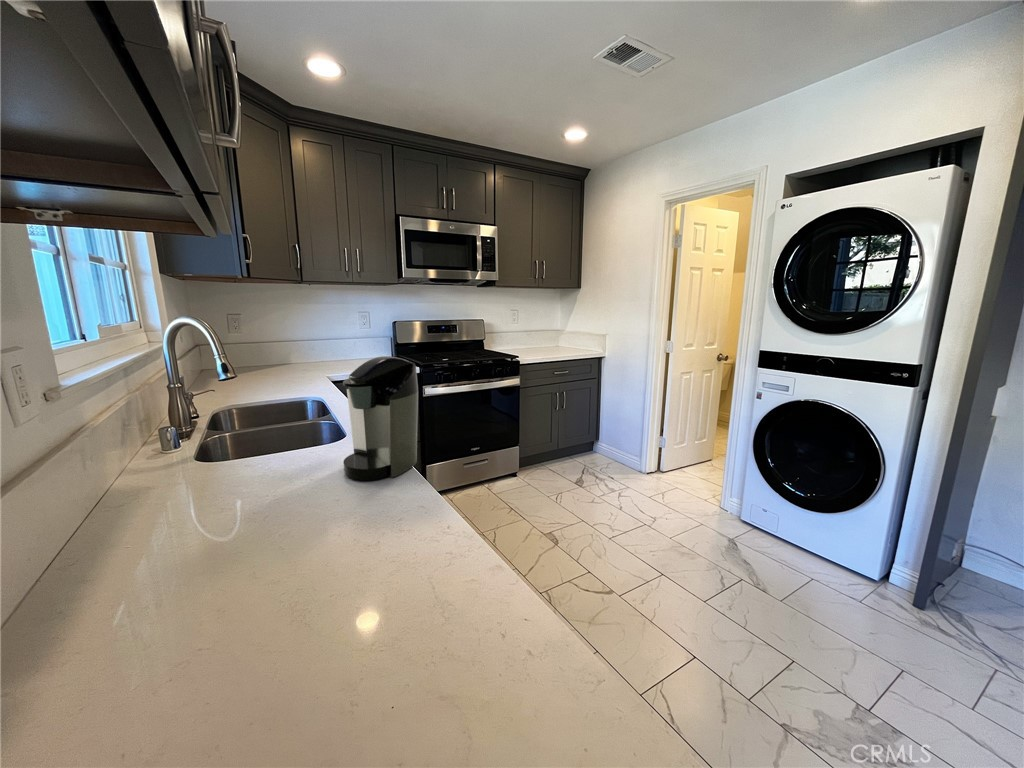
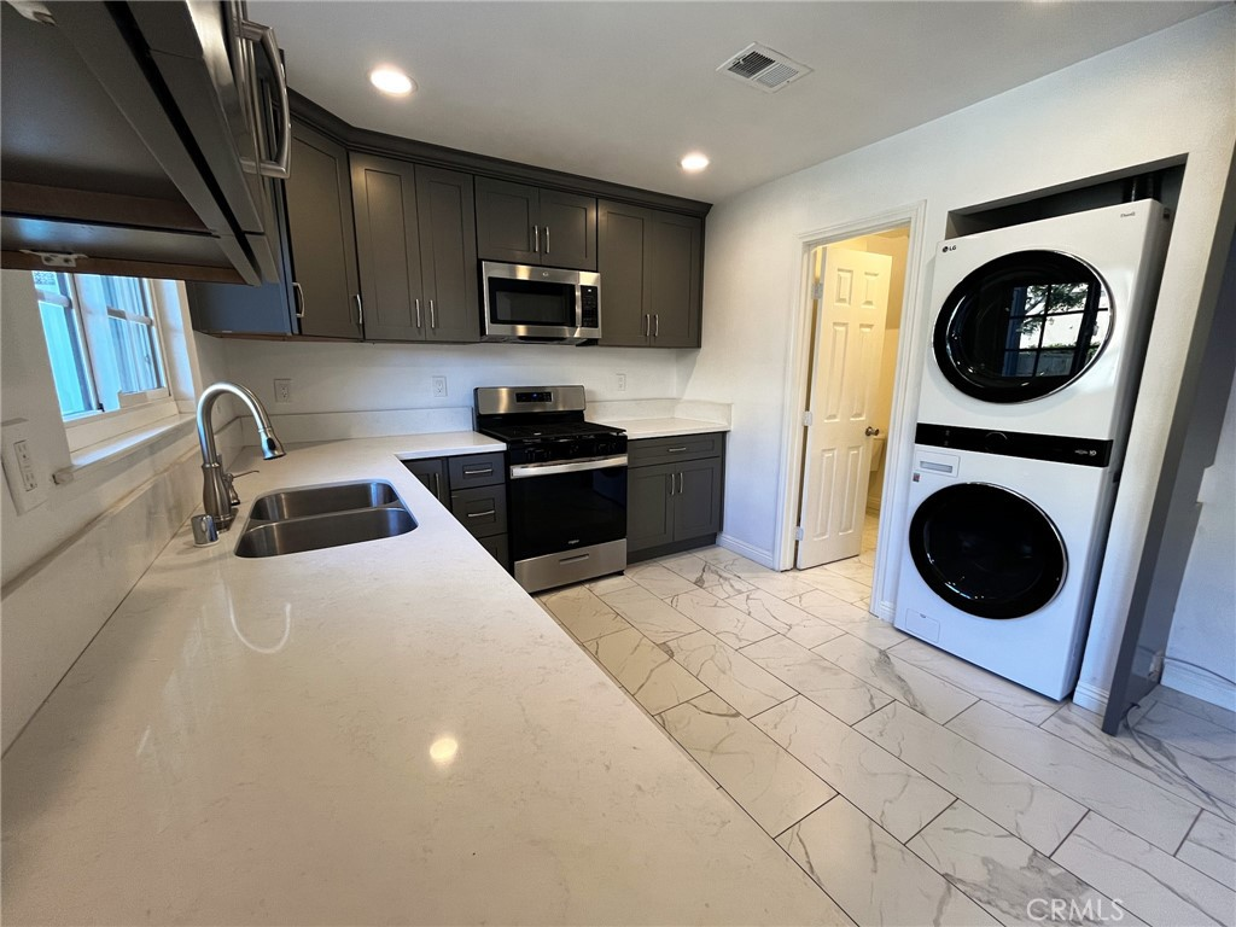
- coffee maker (371, 408)
